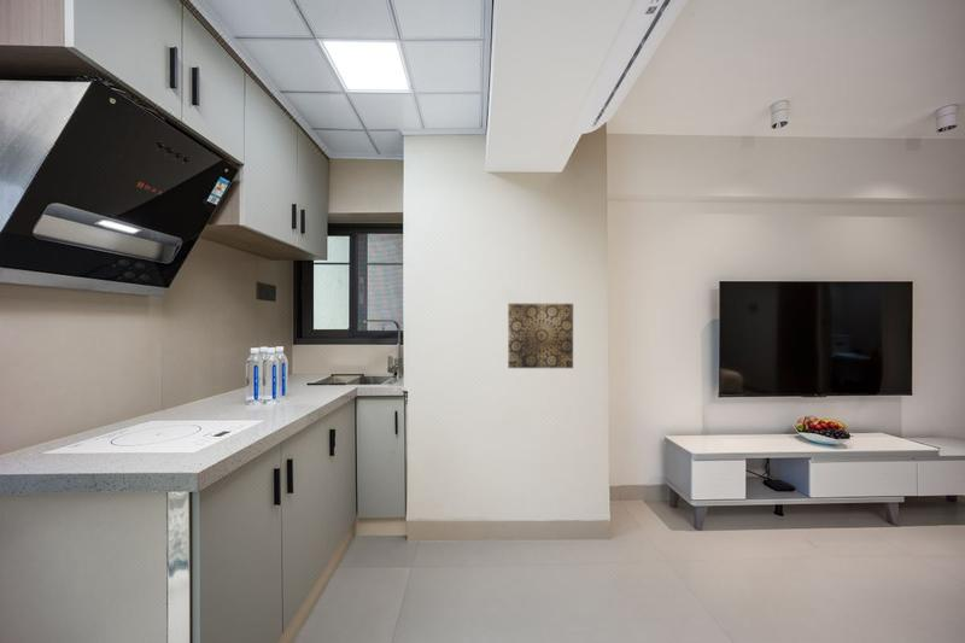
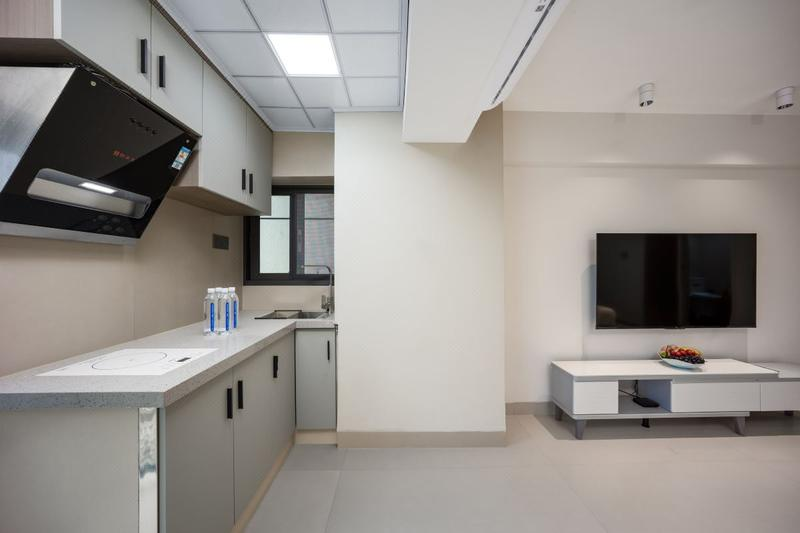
- wall art (540, 335)
